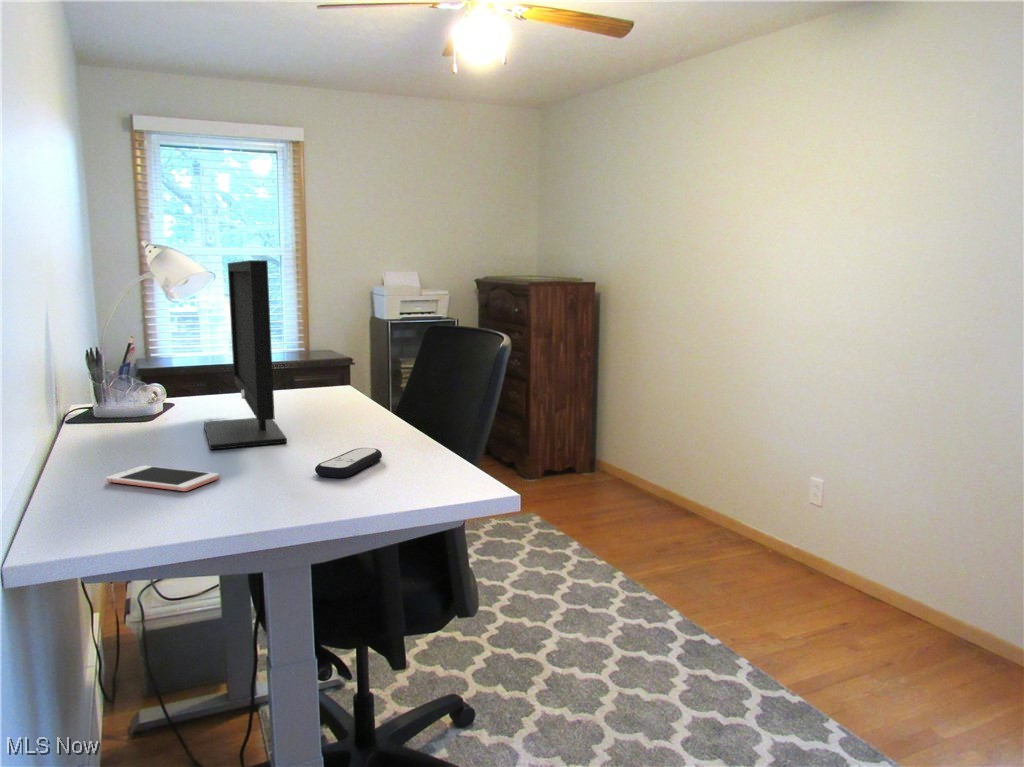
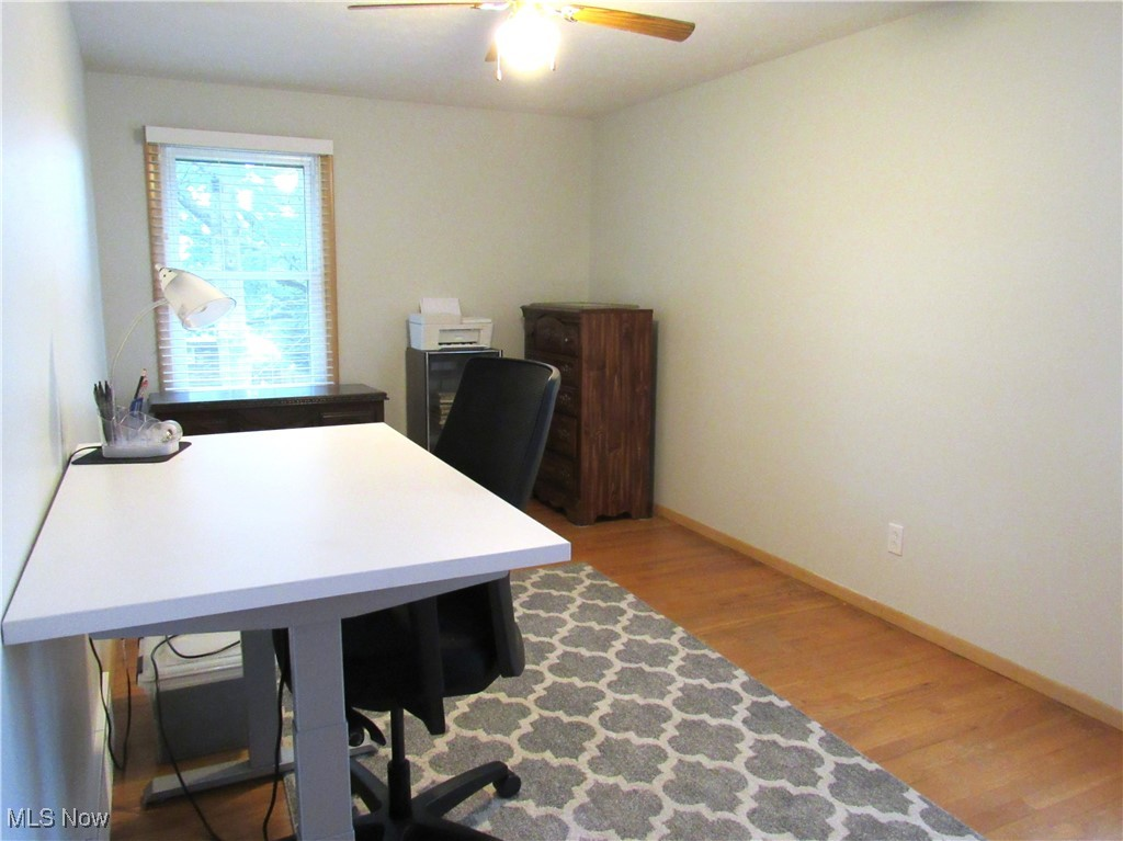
- monitor (239, 349)
- remote control (351, 461)
- cell phone (163, 477)
